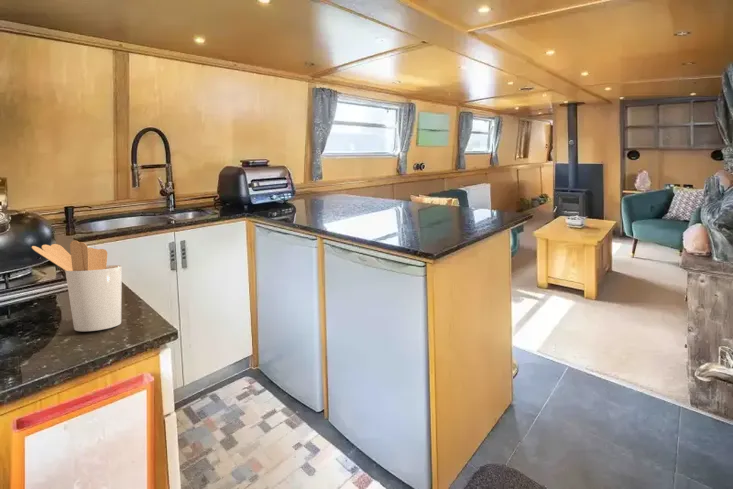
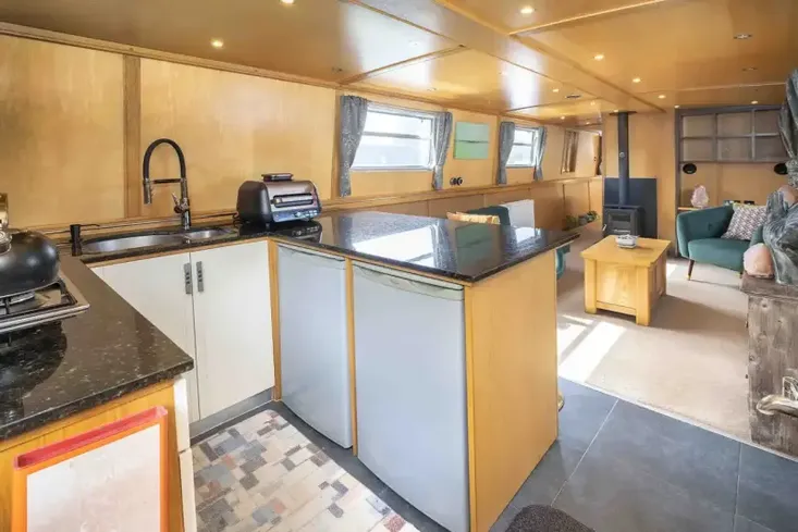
- utensil holder (81, 283)
